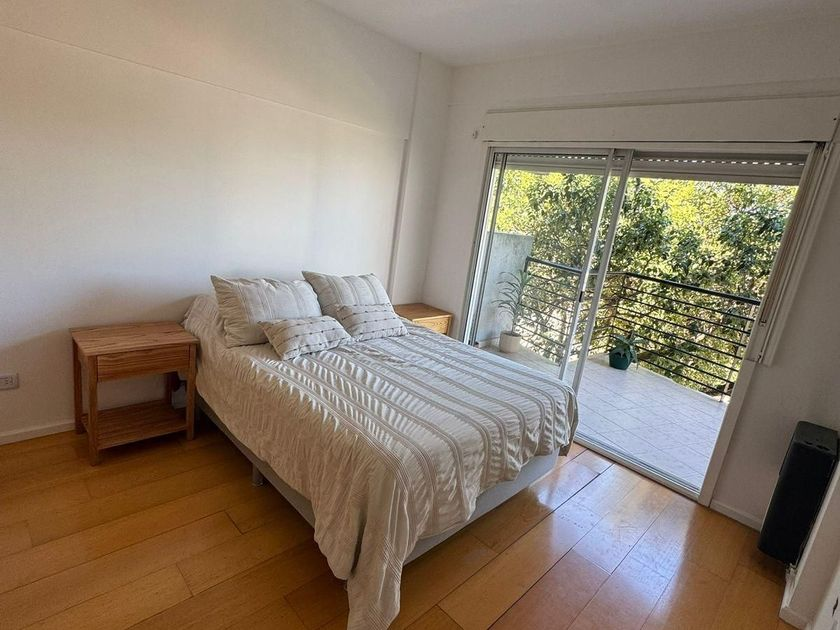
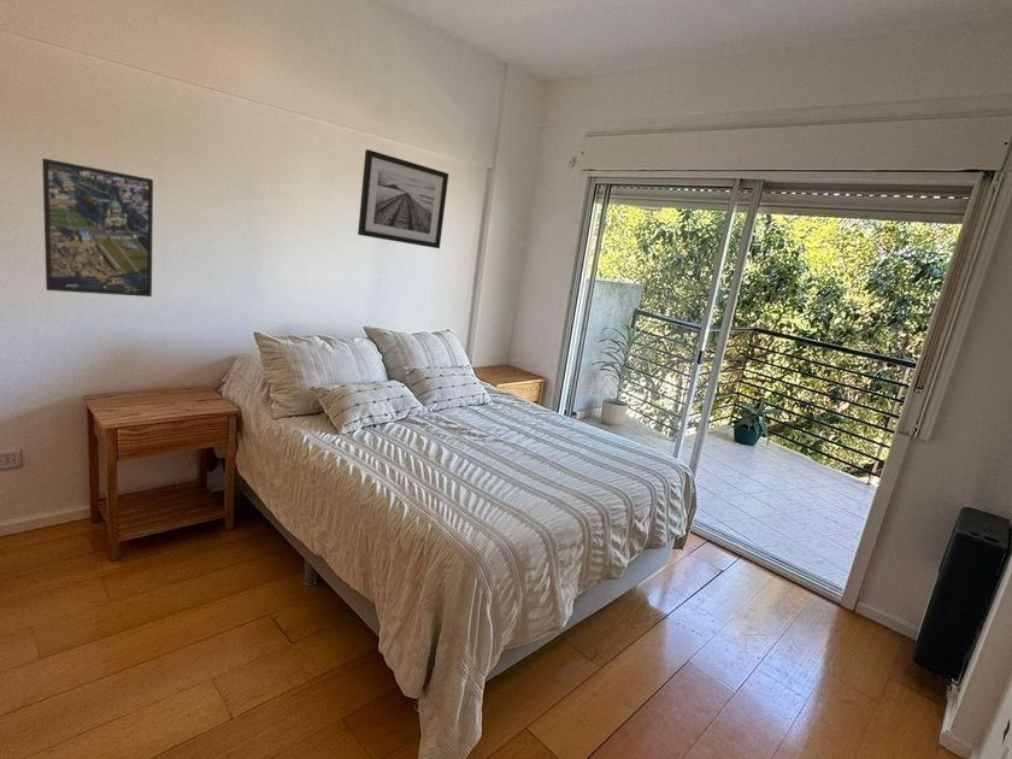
+ wall art (405, 202)
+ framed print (101, 233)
